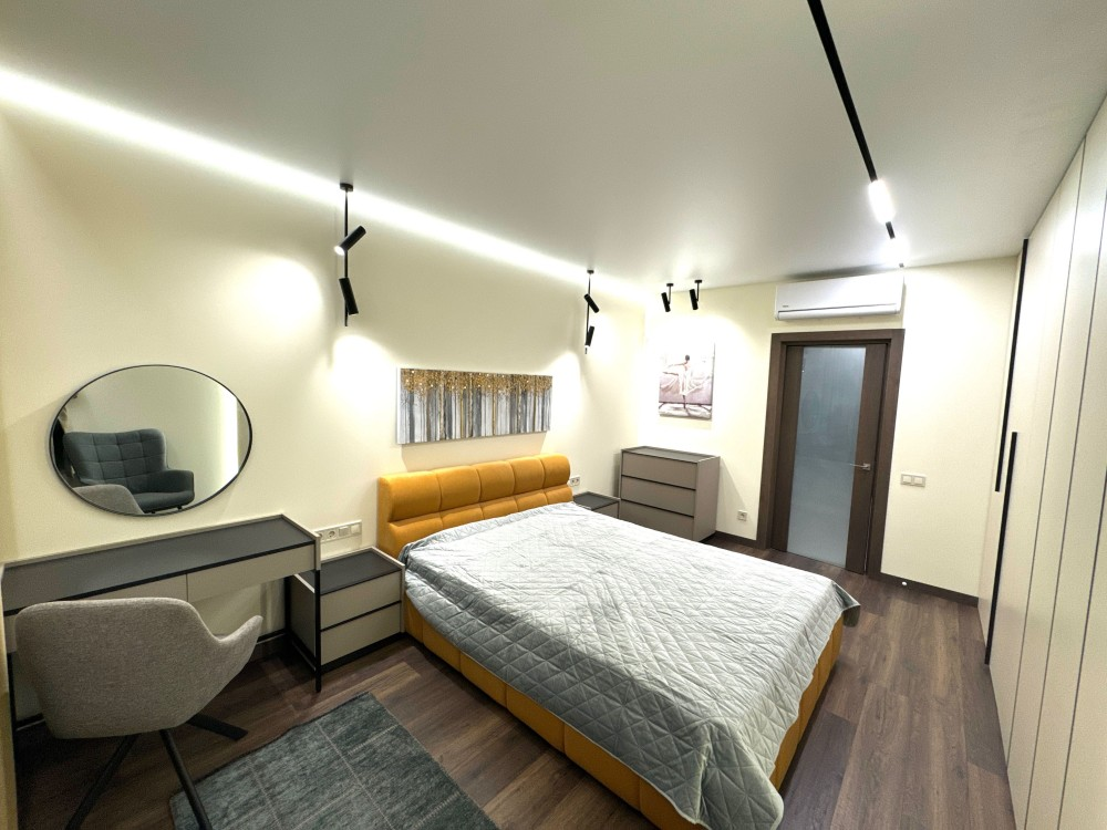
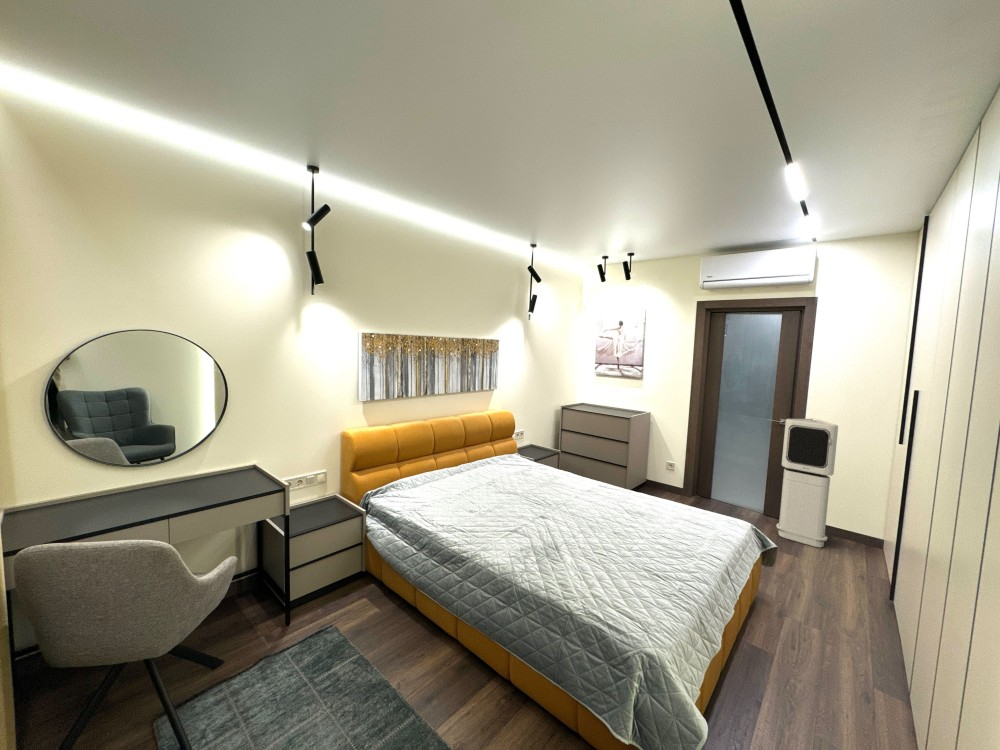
+ air purifier (807, 478)
